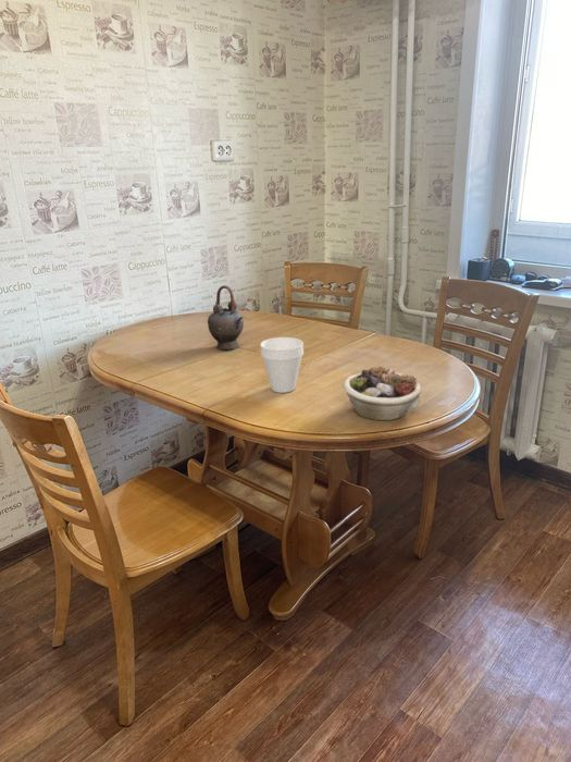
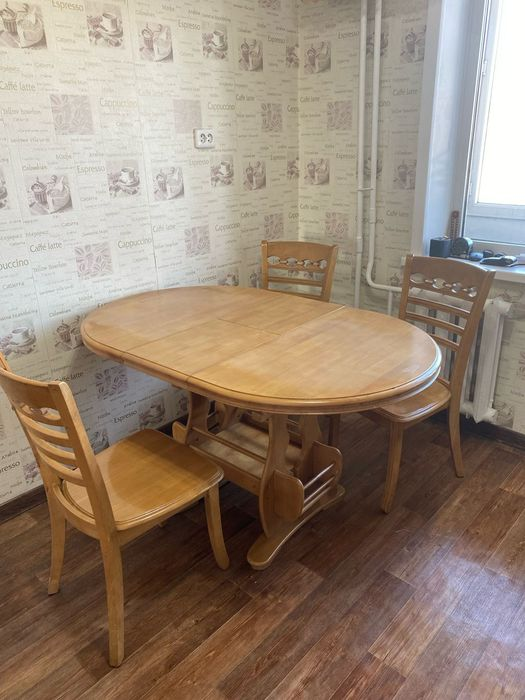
- teapot (227, 317)
- cup (282, 366)
- succulent planter (382, 392)
